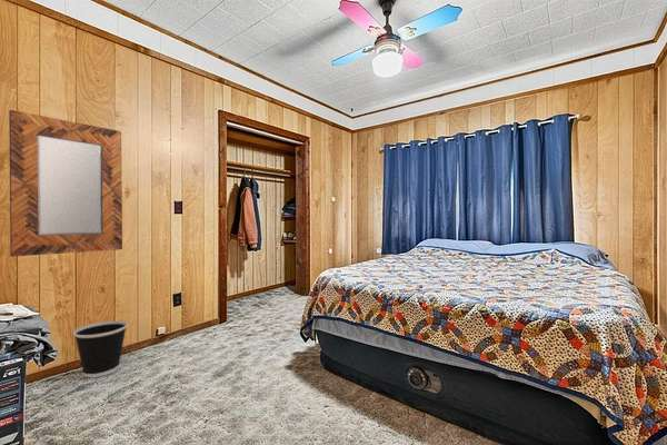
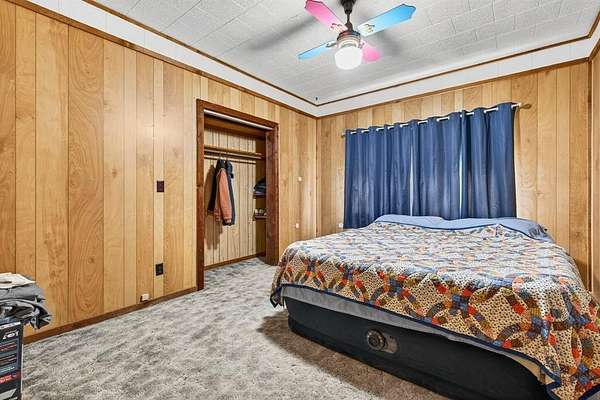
- home mirror (71, 187)
- wastebasket (101, 348)
